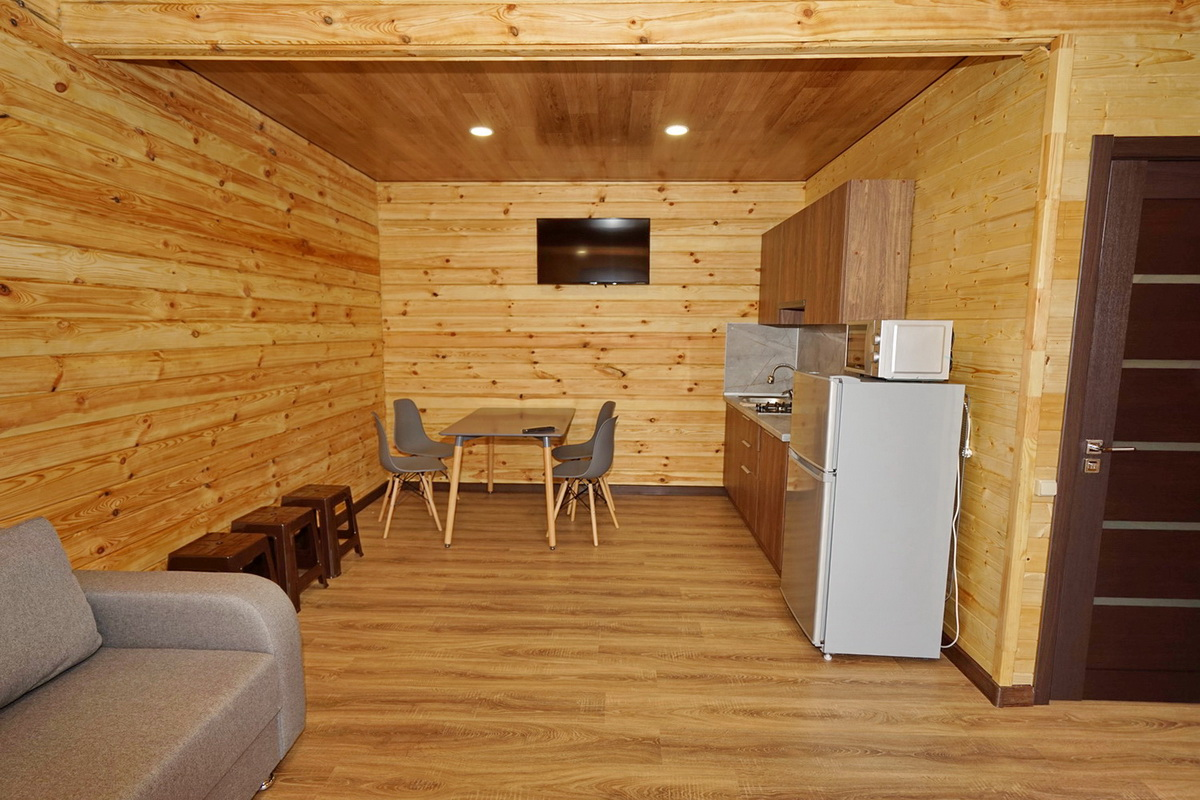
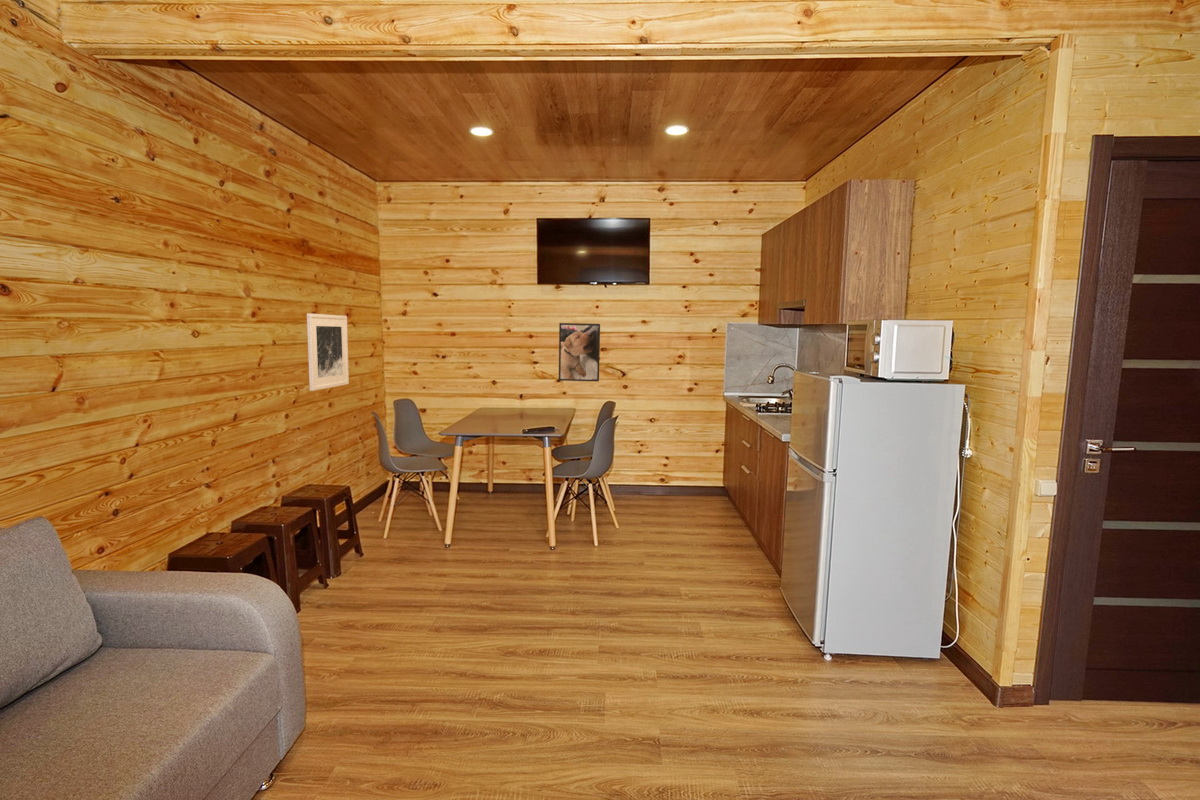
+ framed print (329, 351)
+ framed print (579, 352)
